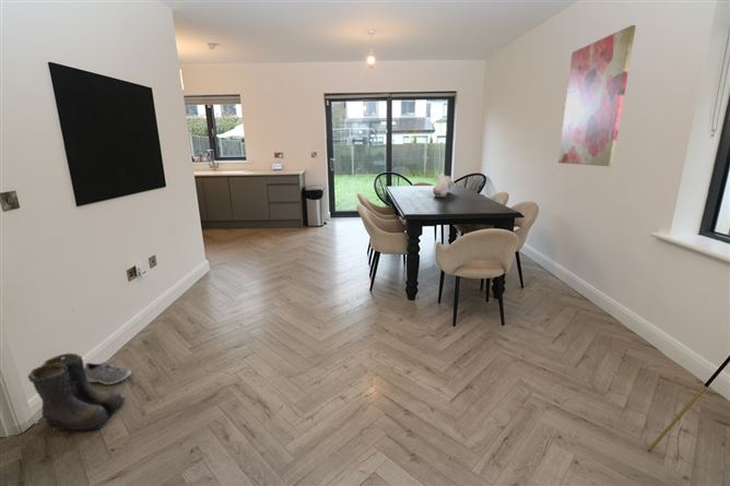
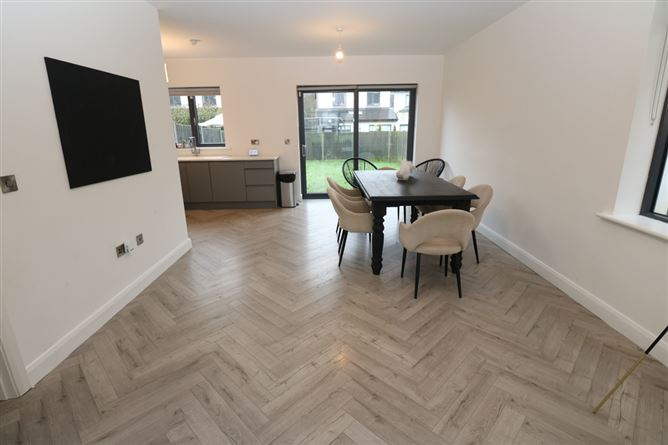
- boots (78, 389)
- wall art (590, 105)
- sneaker (105, 371)
